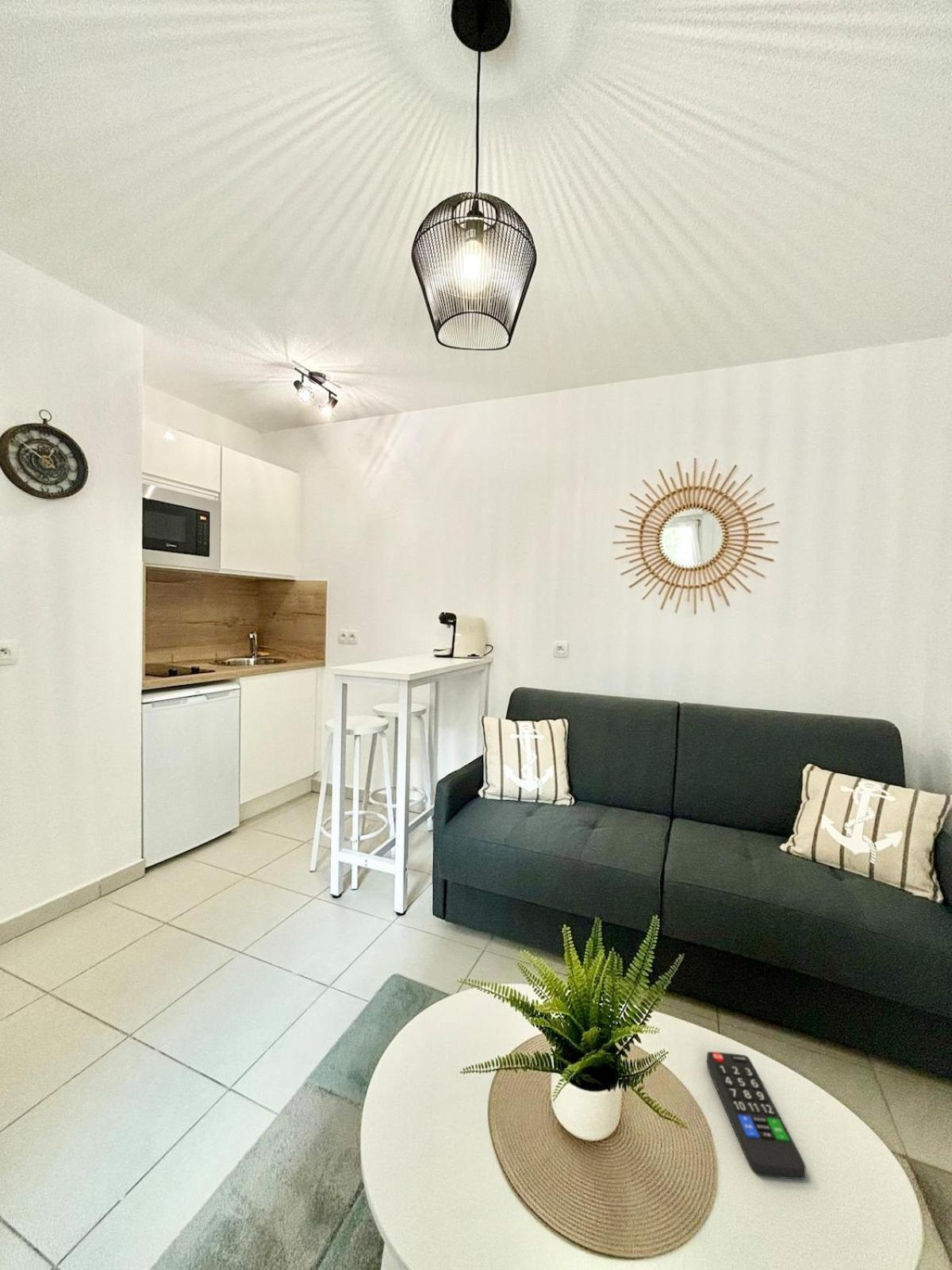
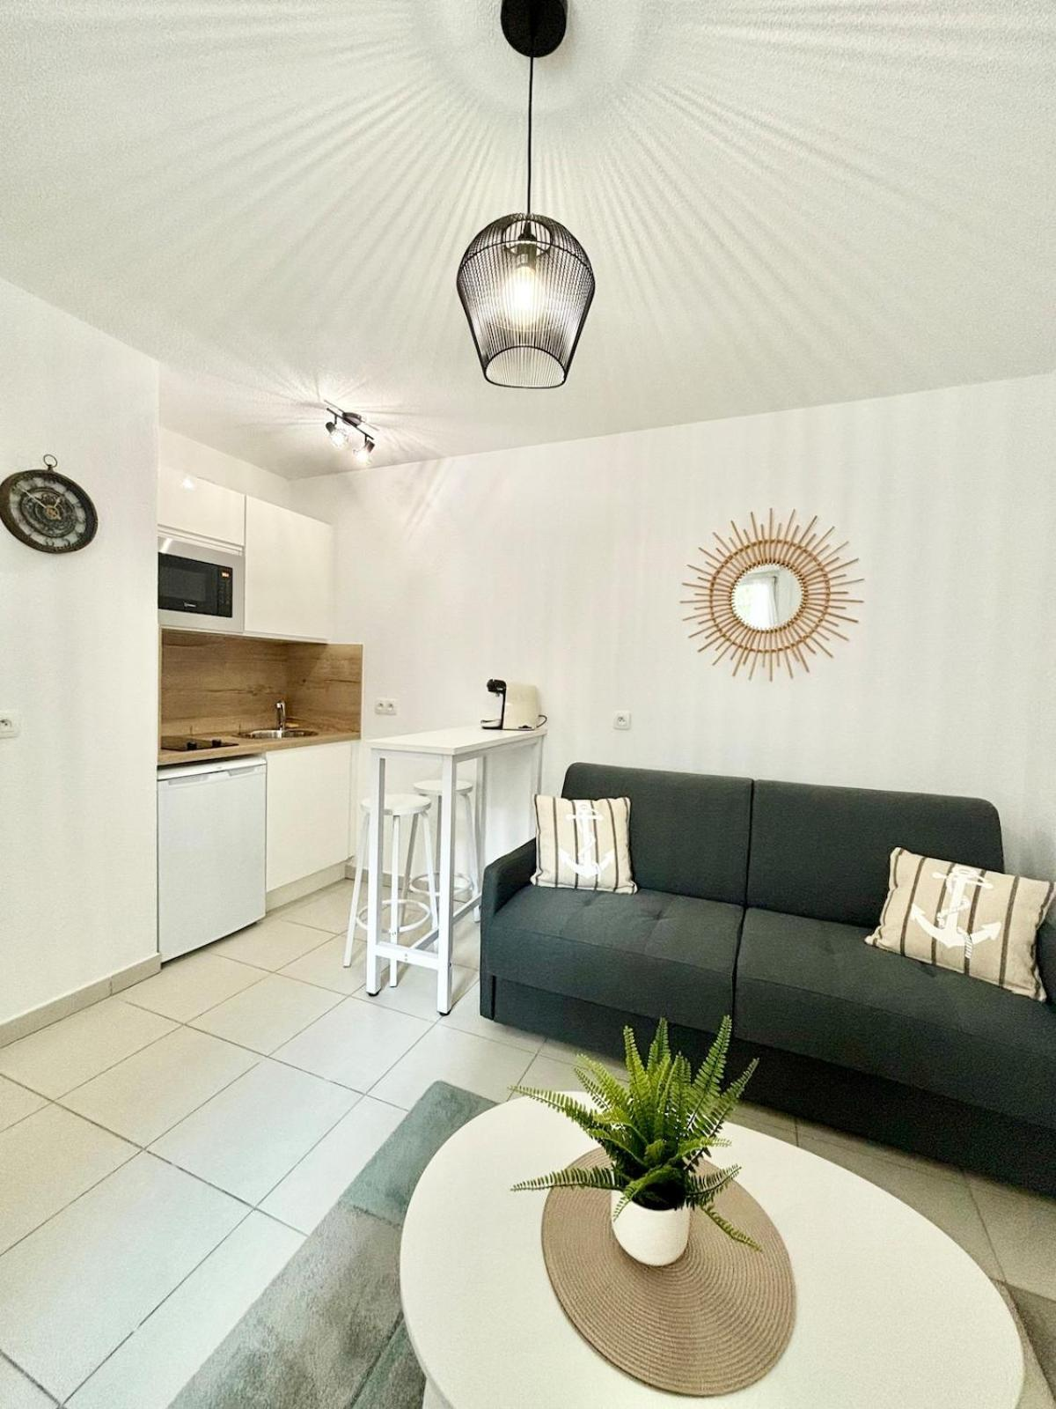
- remote control (750, 1107)
